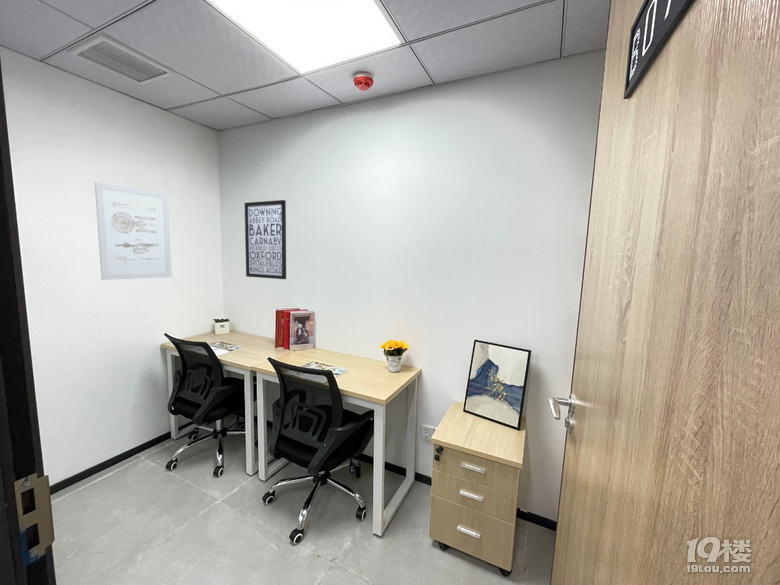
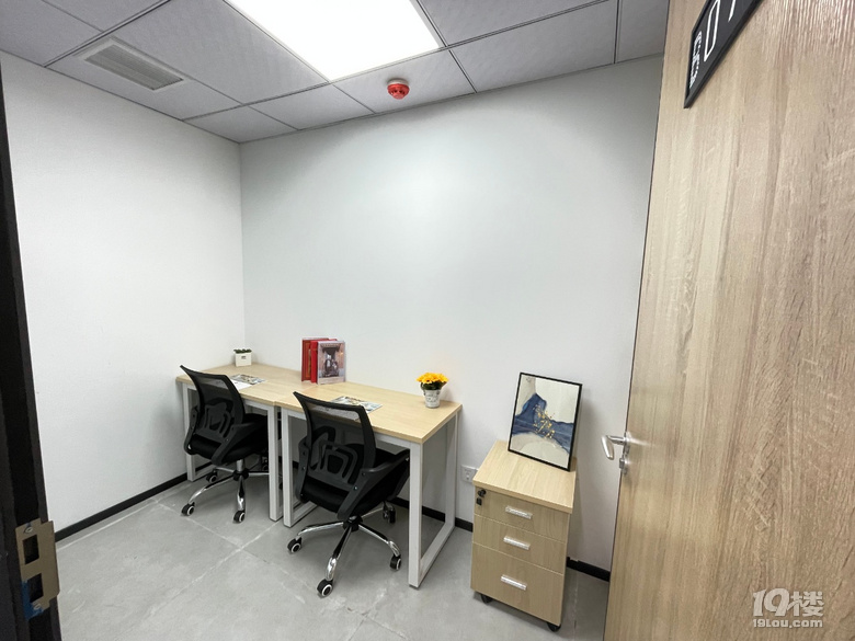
- wall art (264, 240)
- wall art (137, 234)
